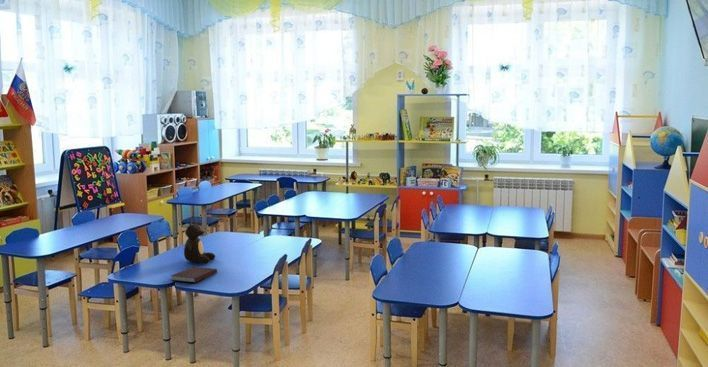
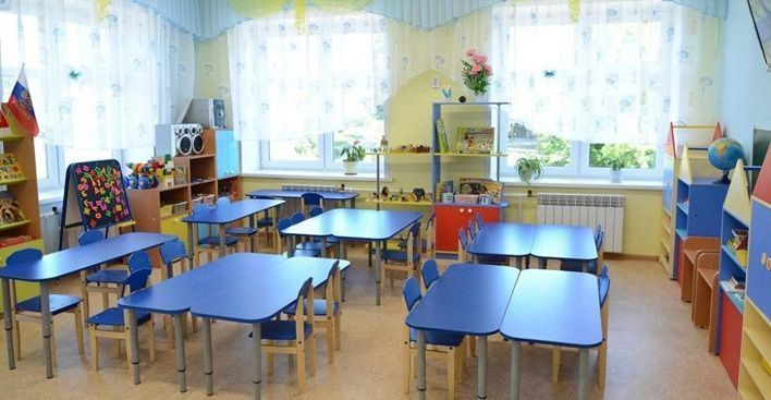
- teddy bear (198, 241)
- notebook (194, 274)
